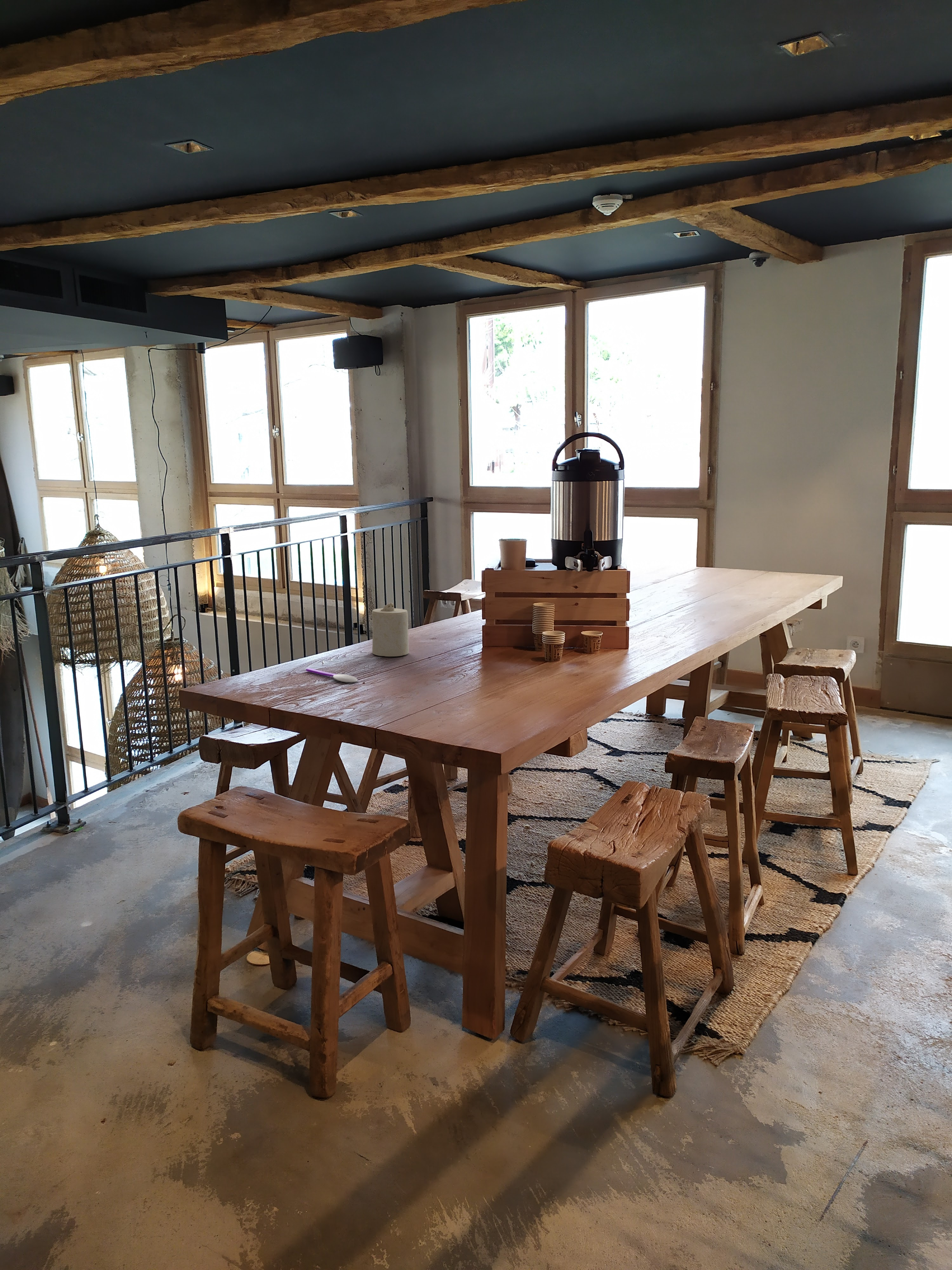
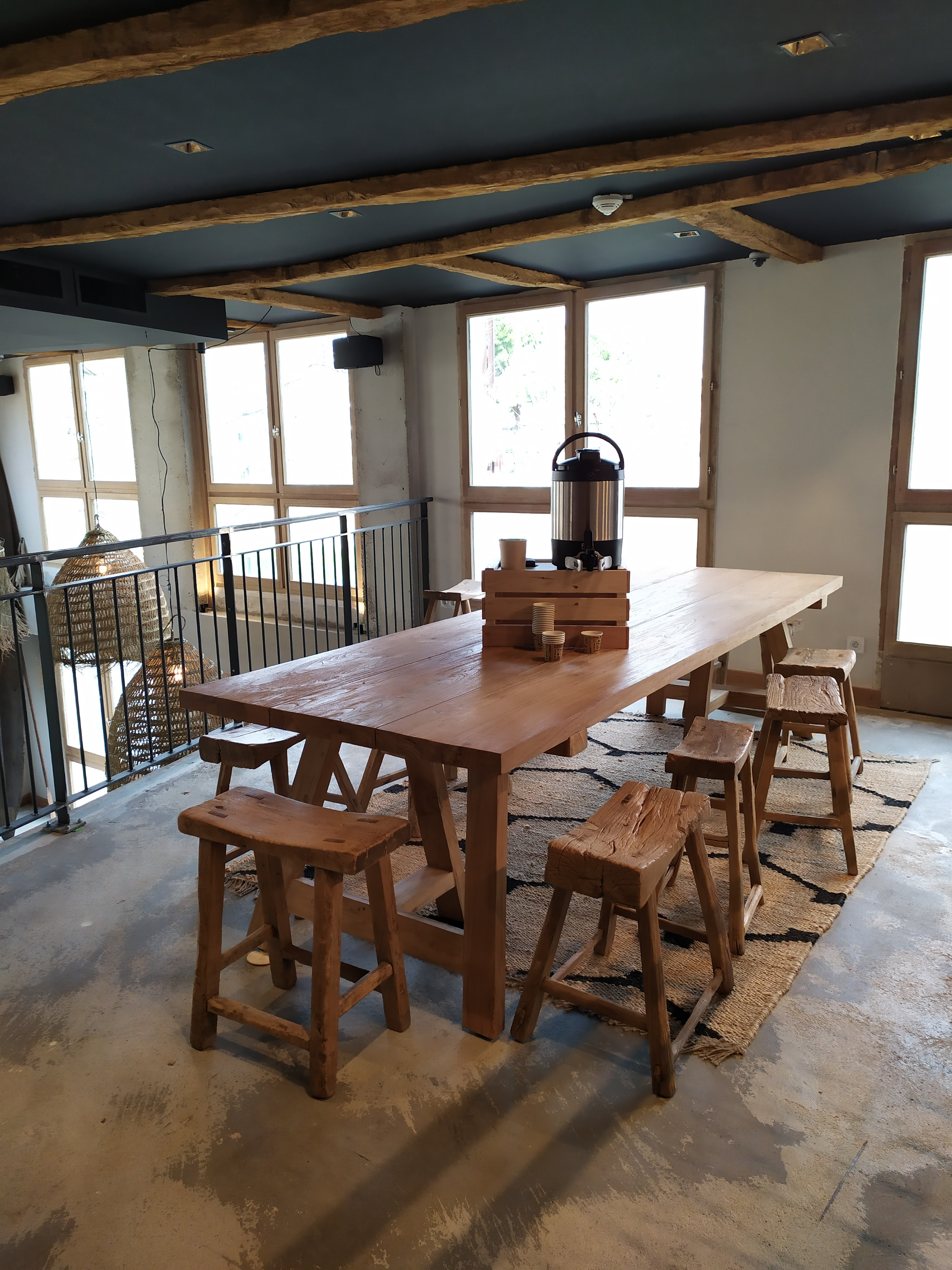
- spoon (330, 674)
- candle (389, 627)
